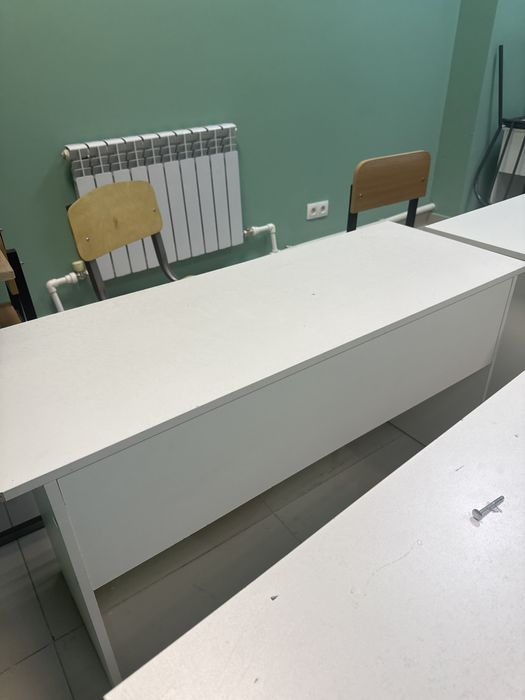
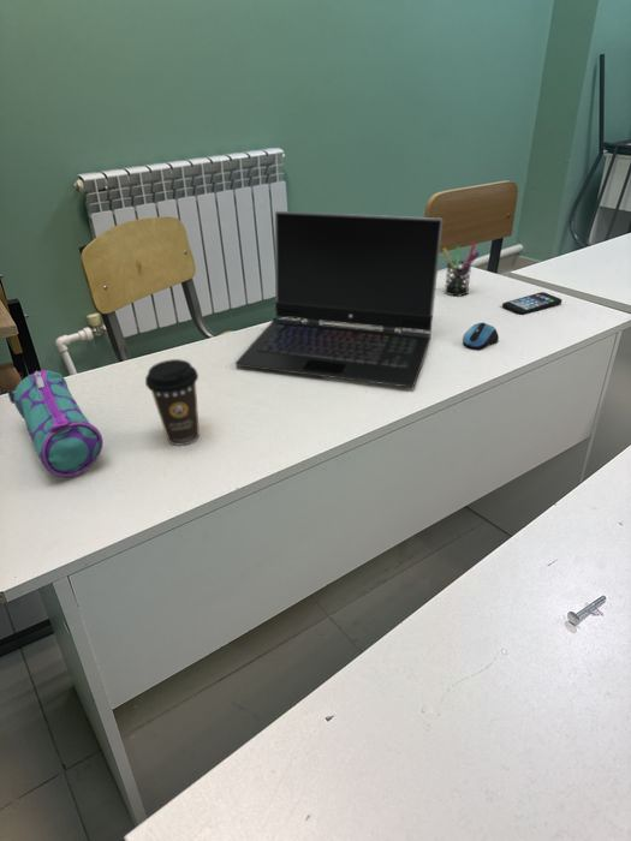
+ coffee cup (177, 404)
+ laptop computer (338, 294)
+ pencil case (54, 419)
+ computer mouse (481, 333)
+ pen holder (459, 268)
+ smartphone (531, 303)
